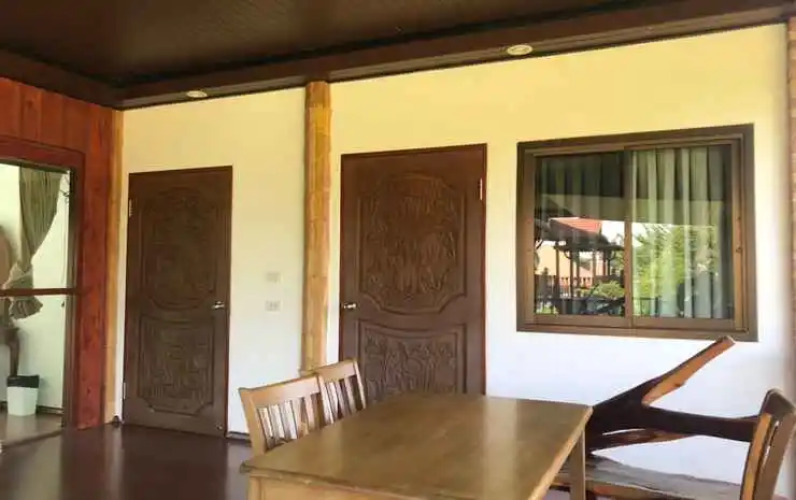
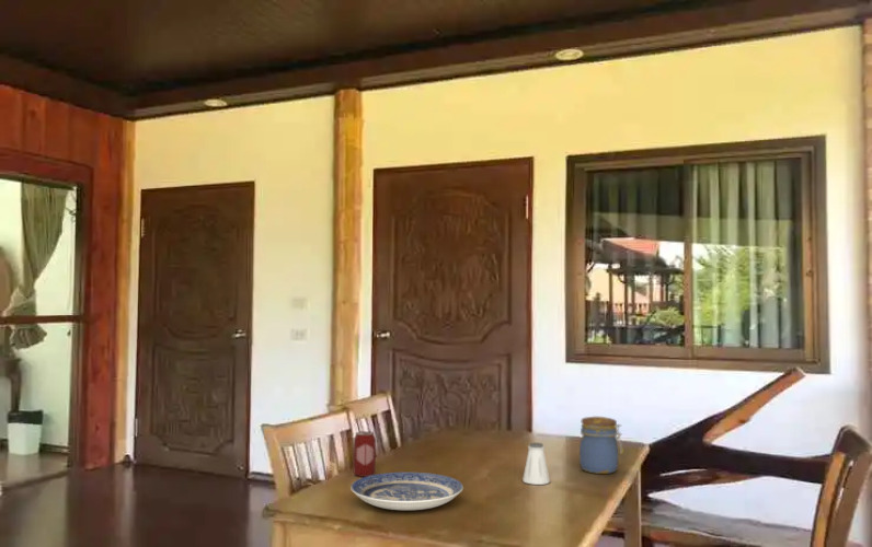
+ plate (406, 493)
+ jar (600, 443)
+ saltshaker (536, 462)
+ beverage can (364, 453)
